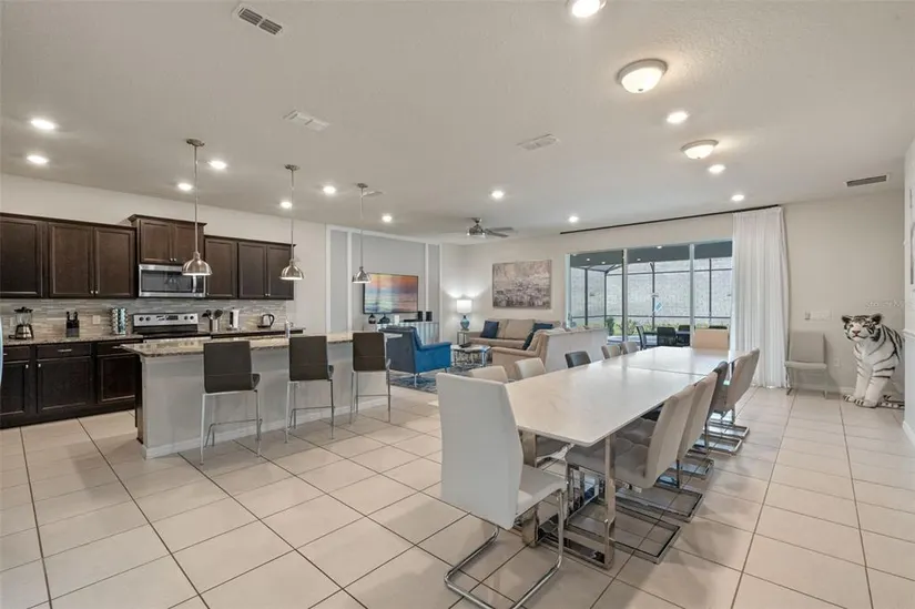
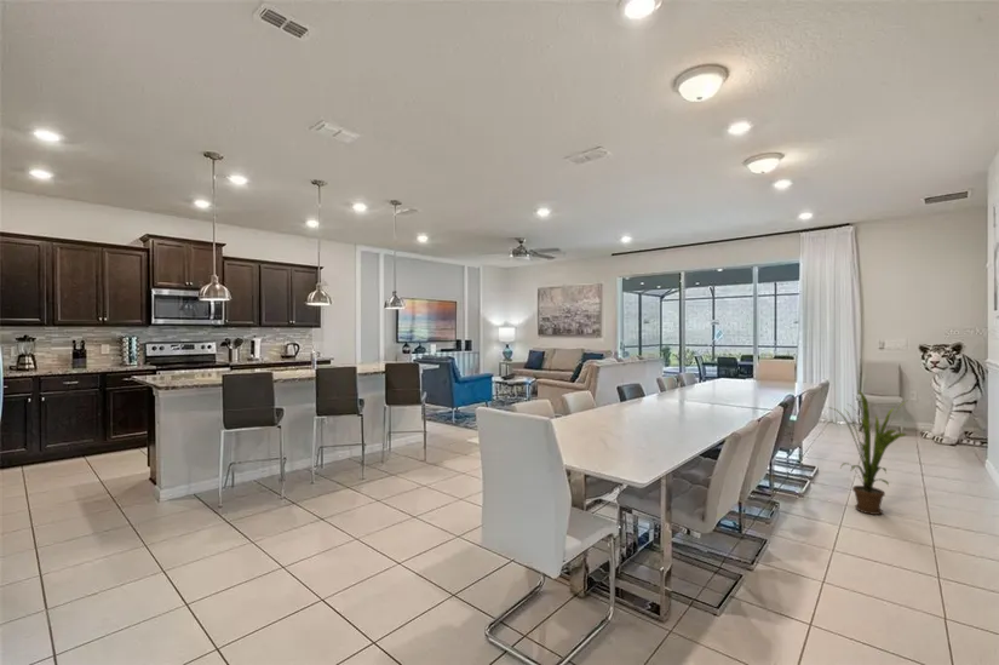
+ house plant (863, 451)
